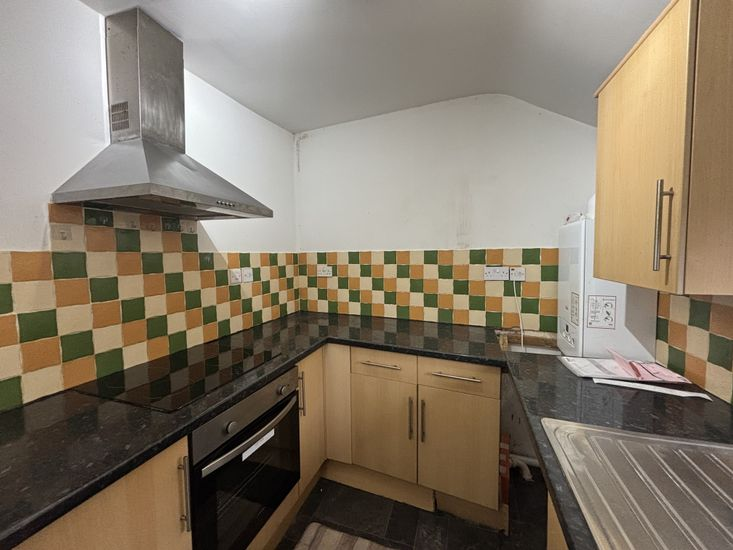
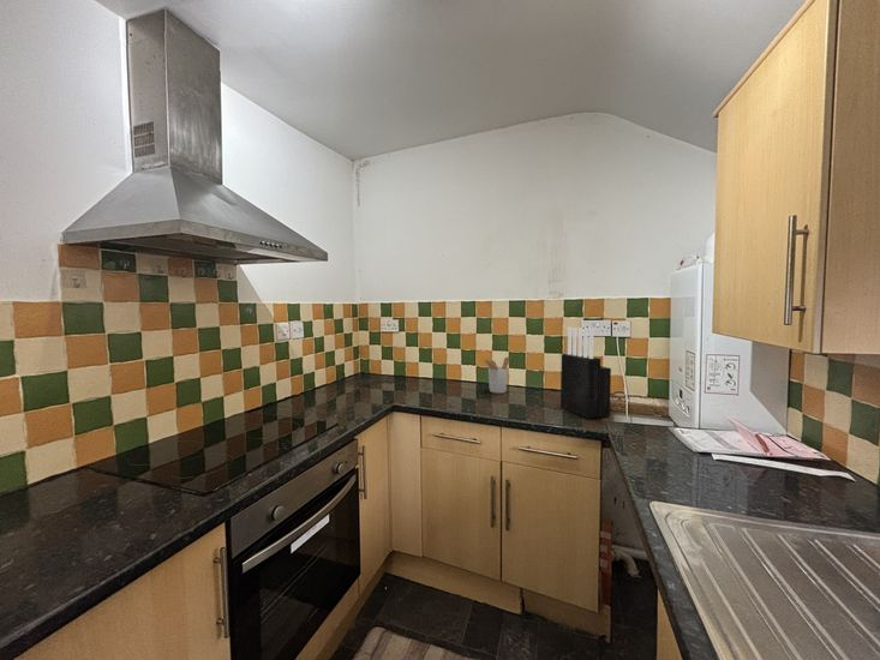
+ knife block (587, 370)
+ utensil holder (495, 374)
